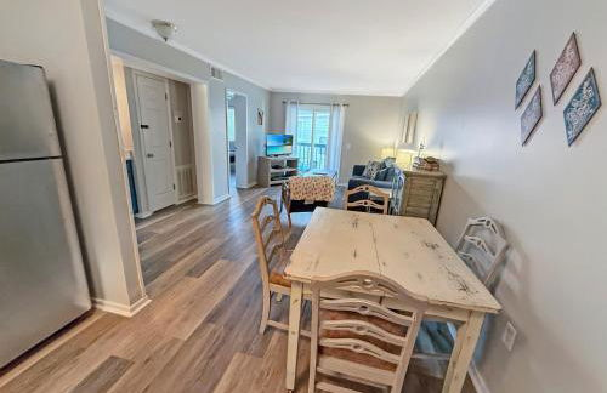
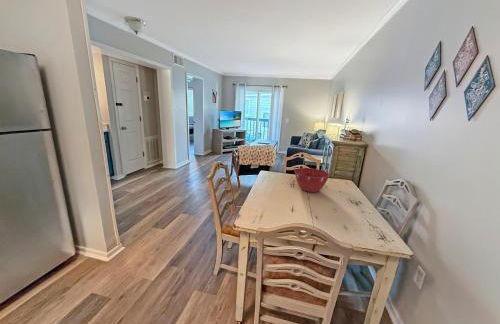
+ mixing bowl (310, 180)
